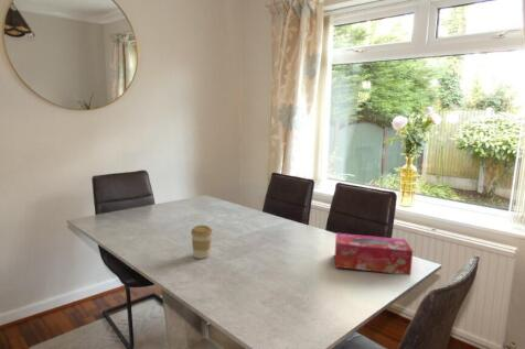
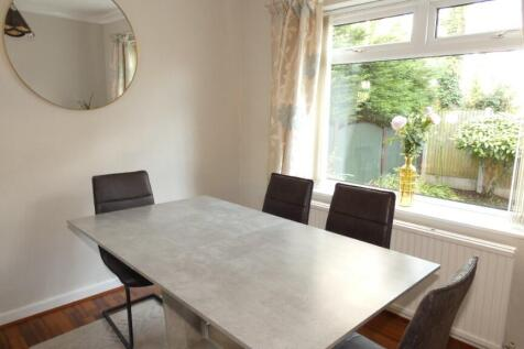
- tissue box (371, 252)
- coffee cup (201, 241)
